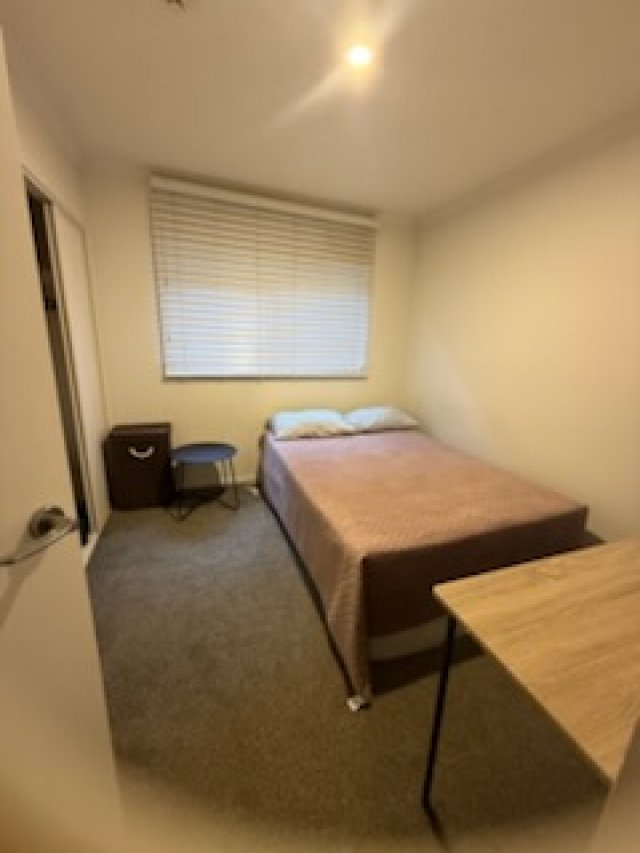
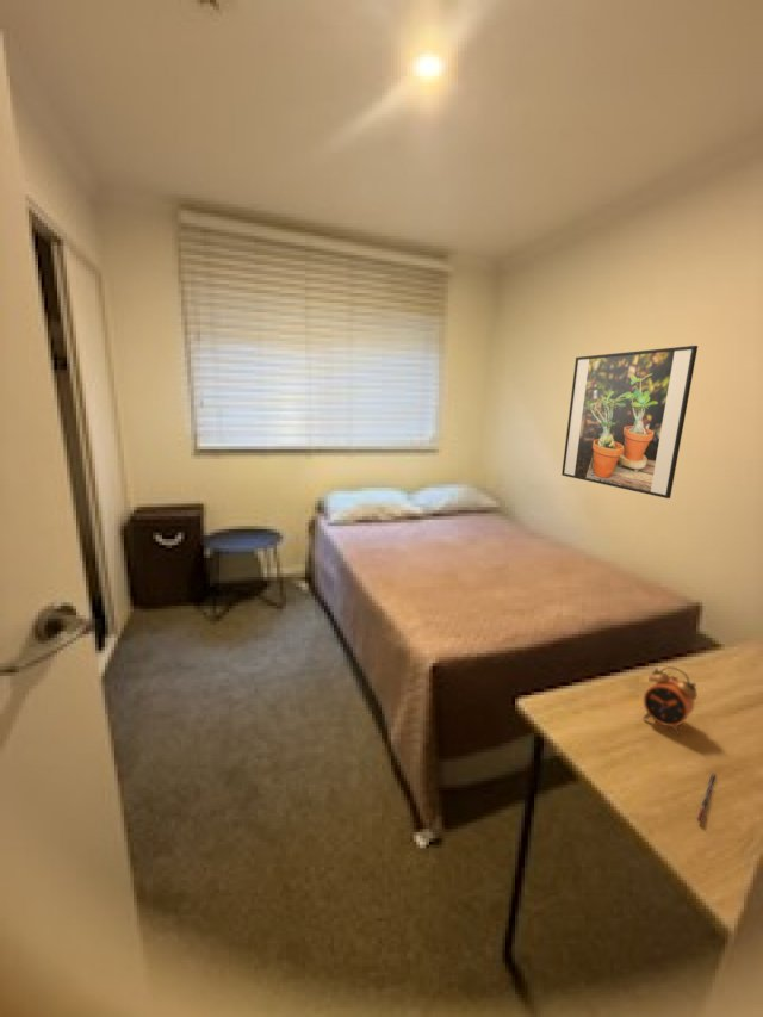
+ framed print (618, 421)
+ alarm clock (669, 696)
+ pen (707, 795)
